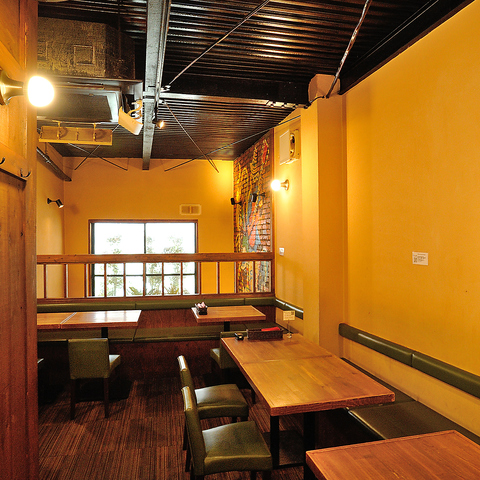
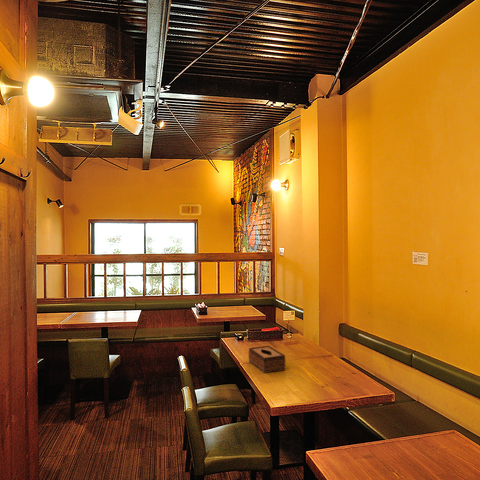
+ tissue box (266, 358)
